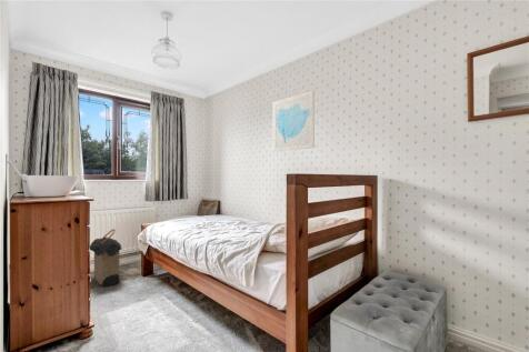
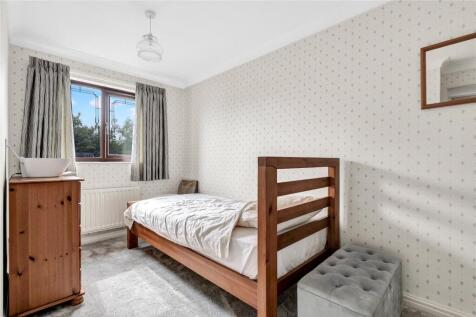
- laundry hamper (104, 254)
- wall art (291, 123)
